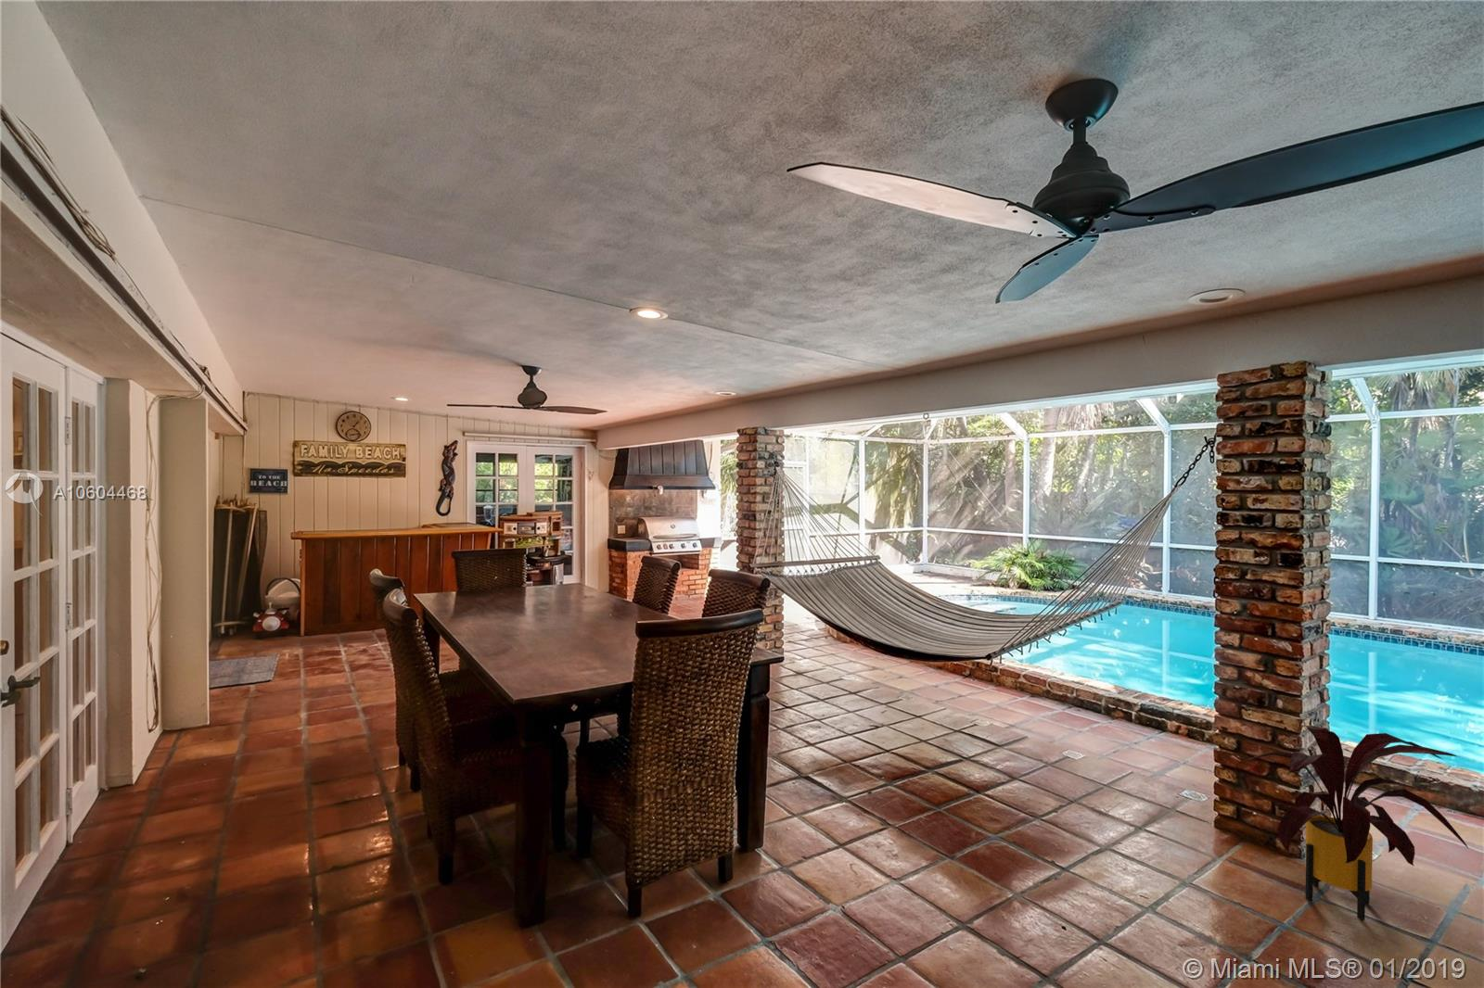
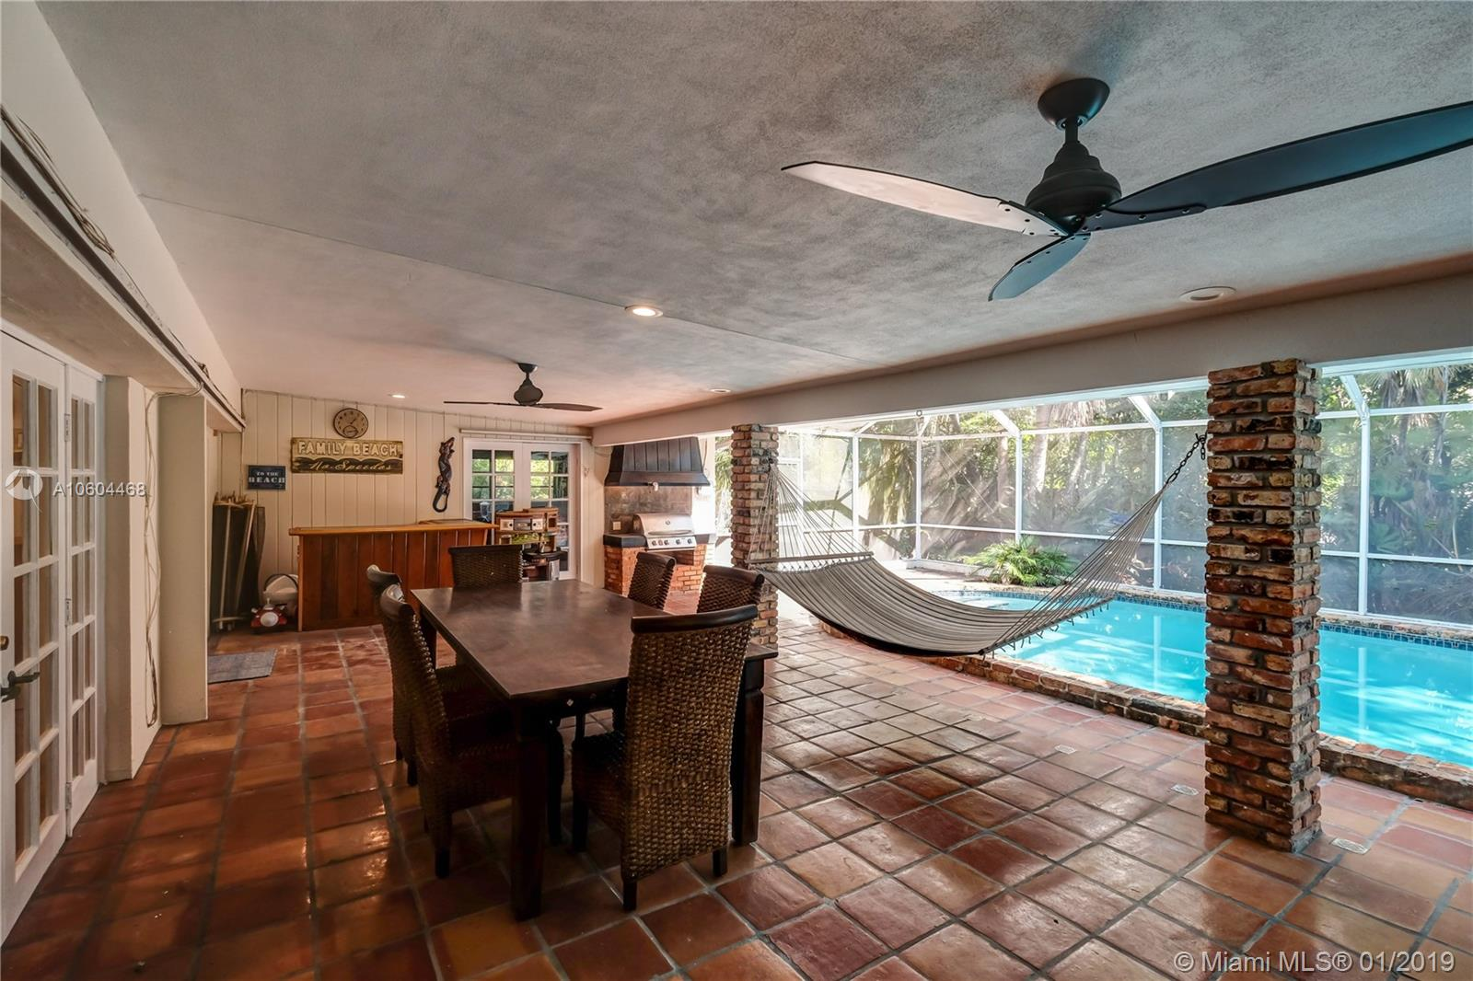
- house plant (1344, 812)
